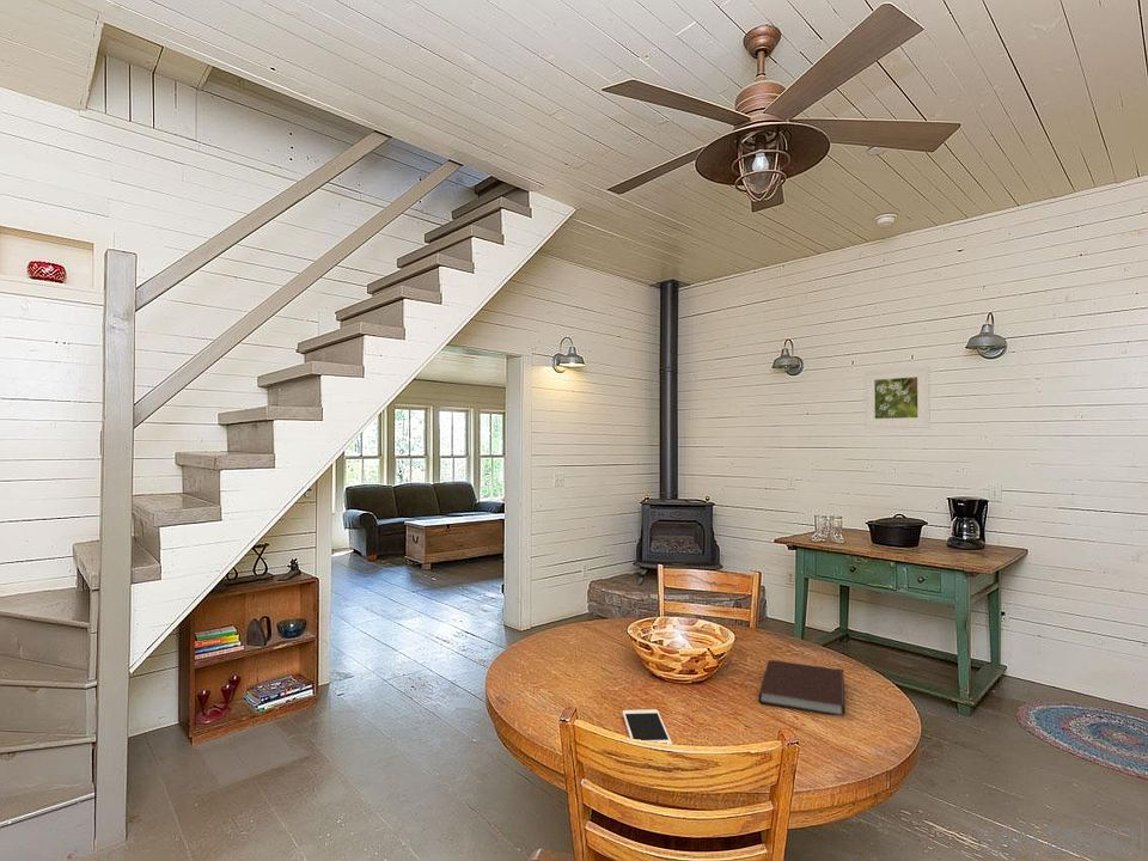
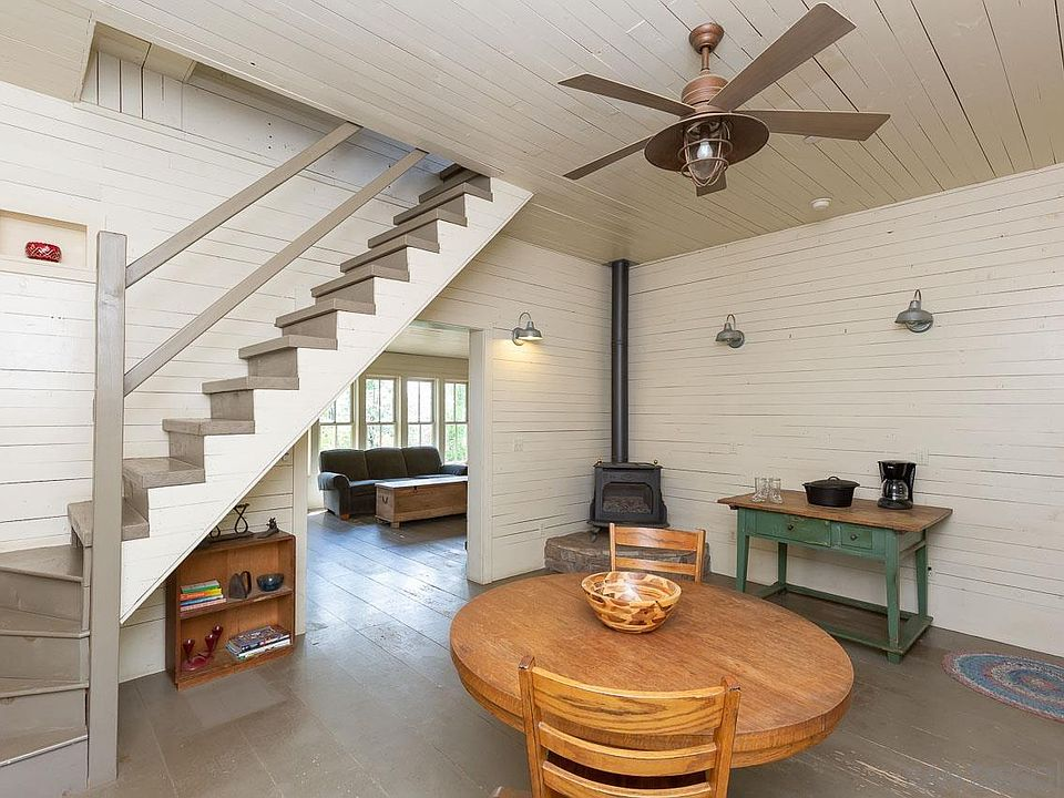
- cell phone (646, 728)
- notebook (802, 685)
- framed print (896, 398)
